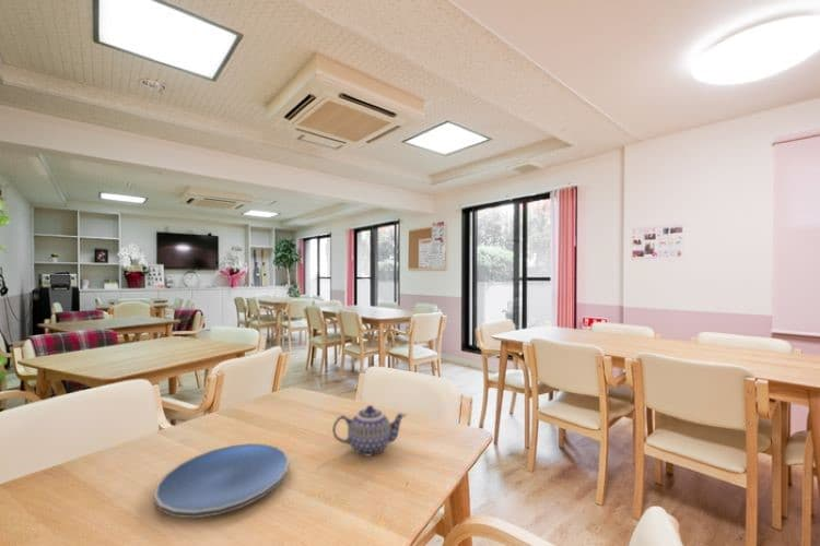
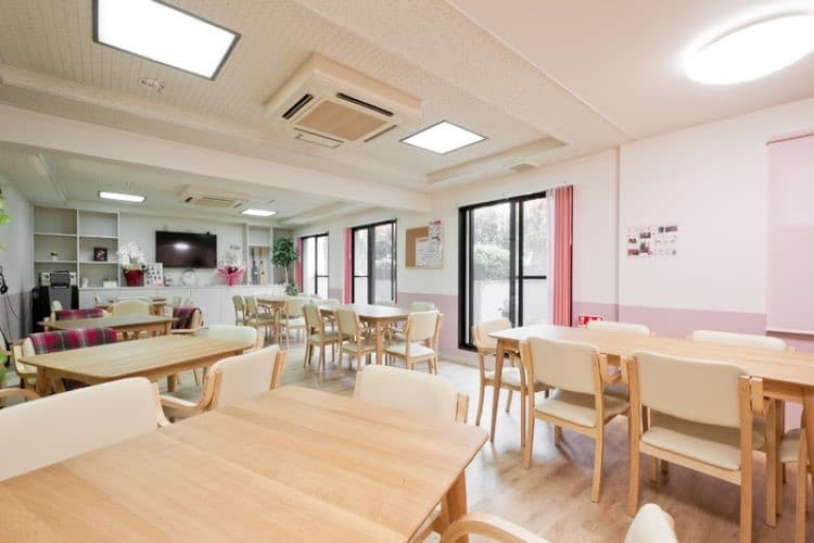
- plate (226, 476)
- teapot (370, 427)
